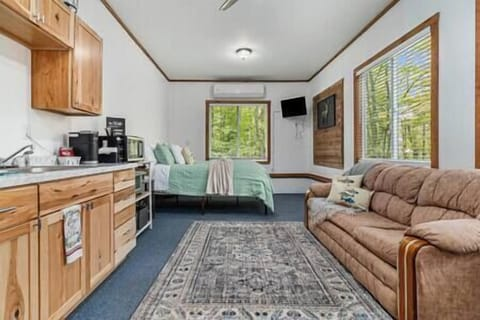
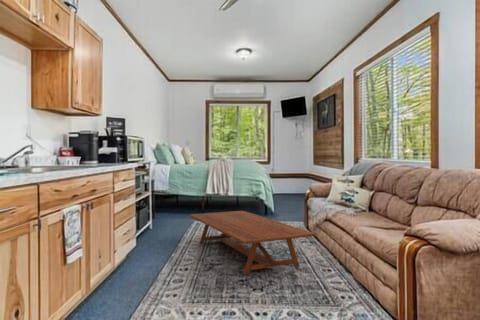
+ coffee table (243, 238)
